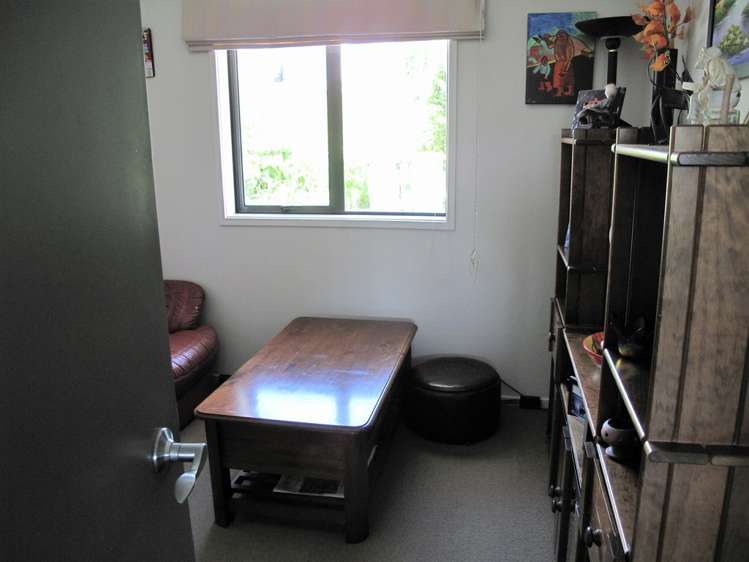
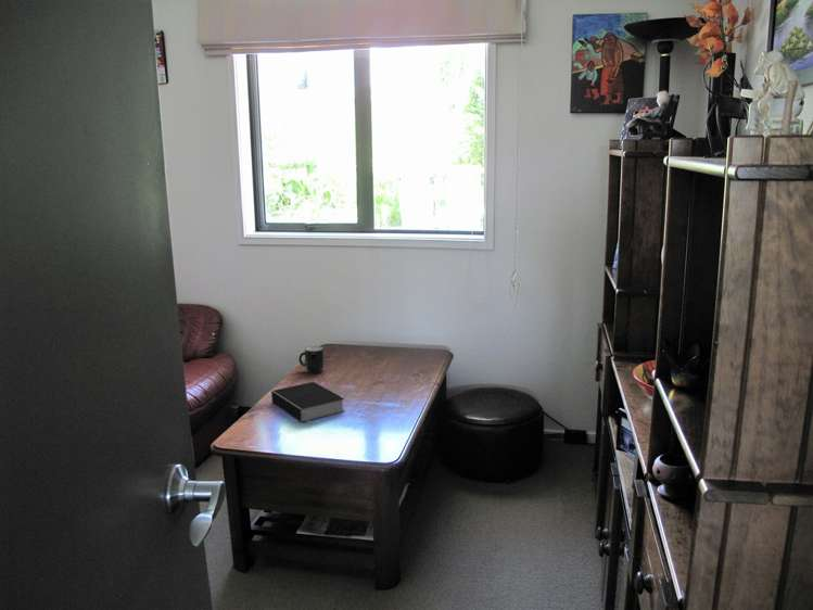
+ mug (312, 359)
+ book (310, 402)
